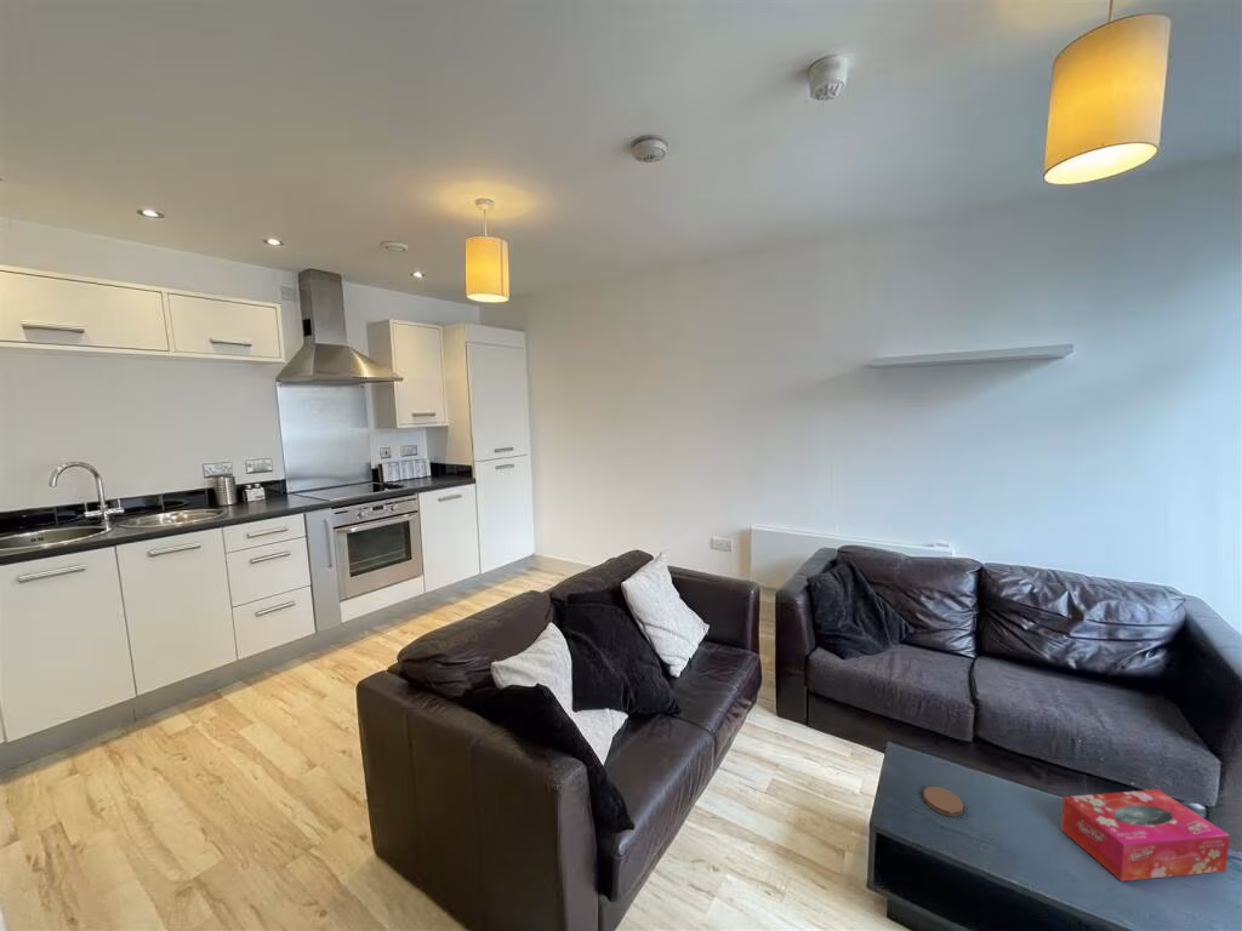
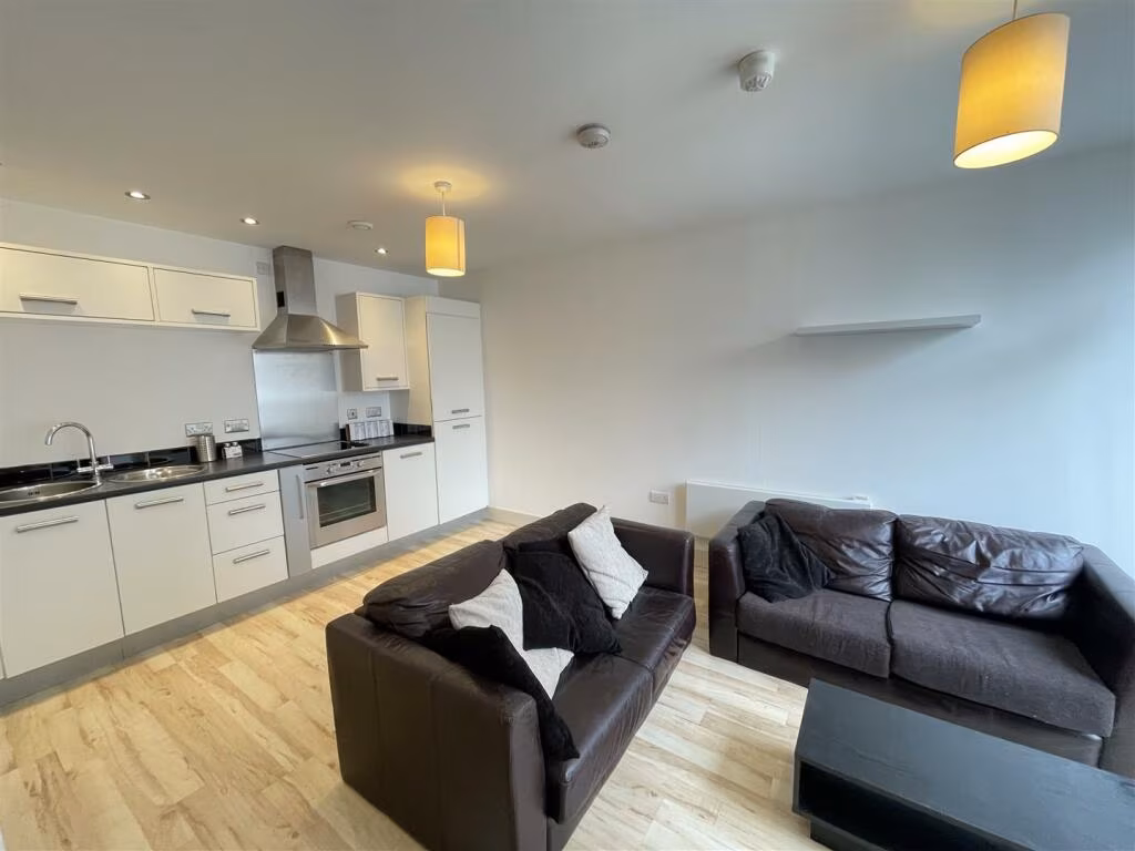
- coaster (942, 800)
- tissue box (1140, 832)
